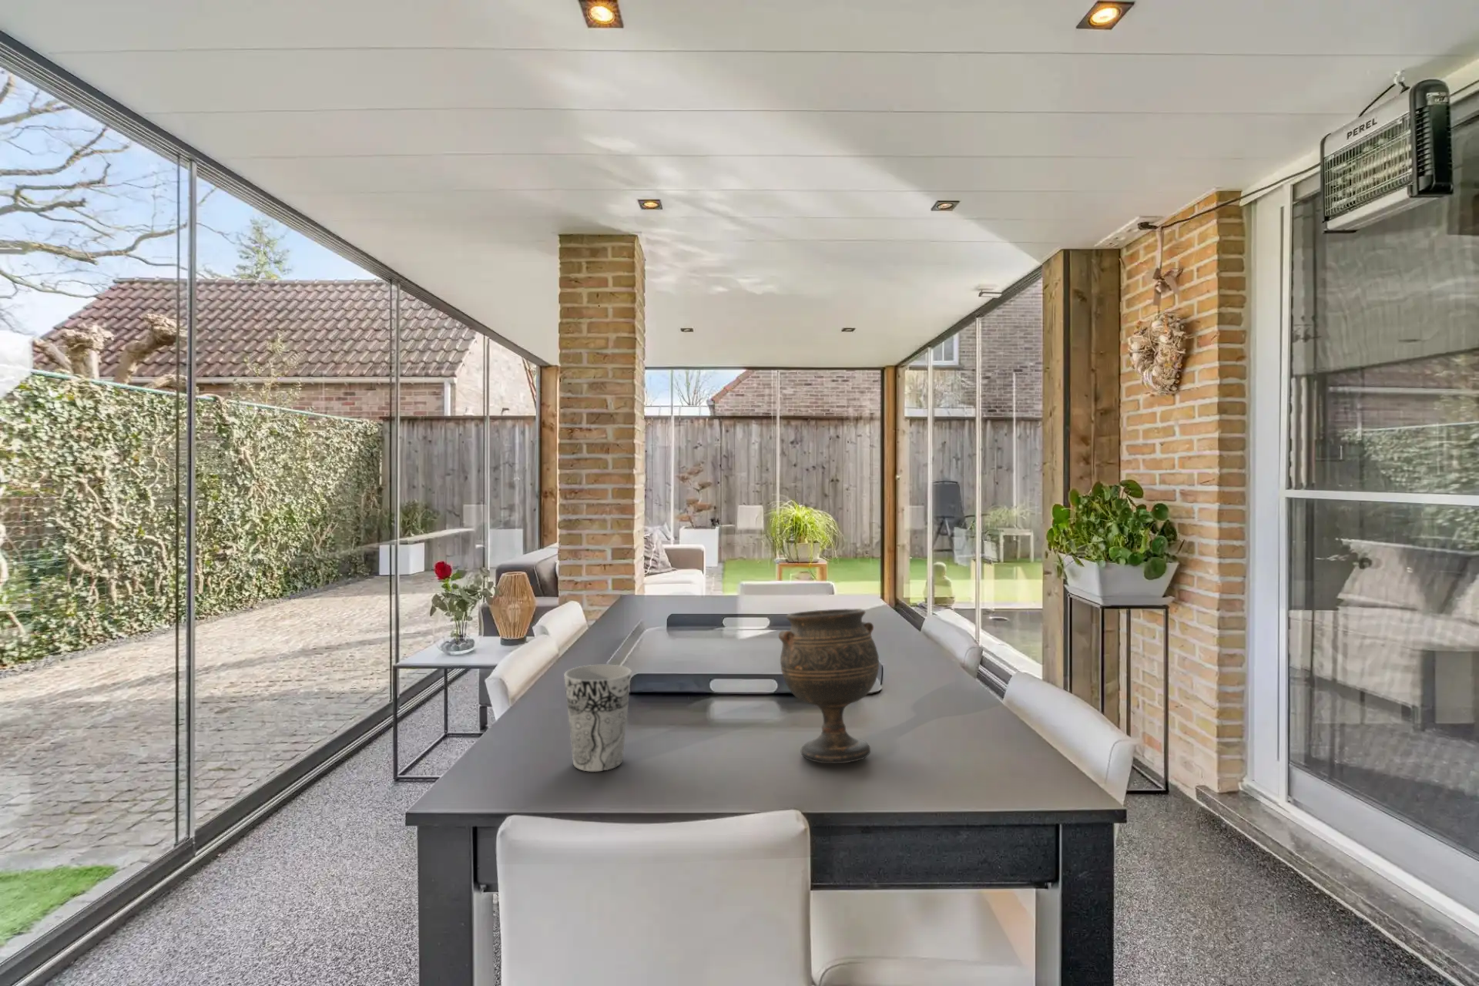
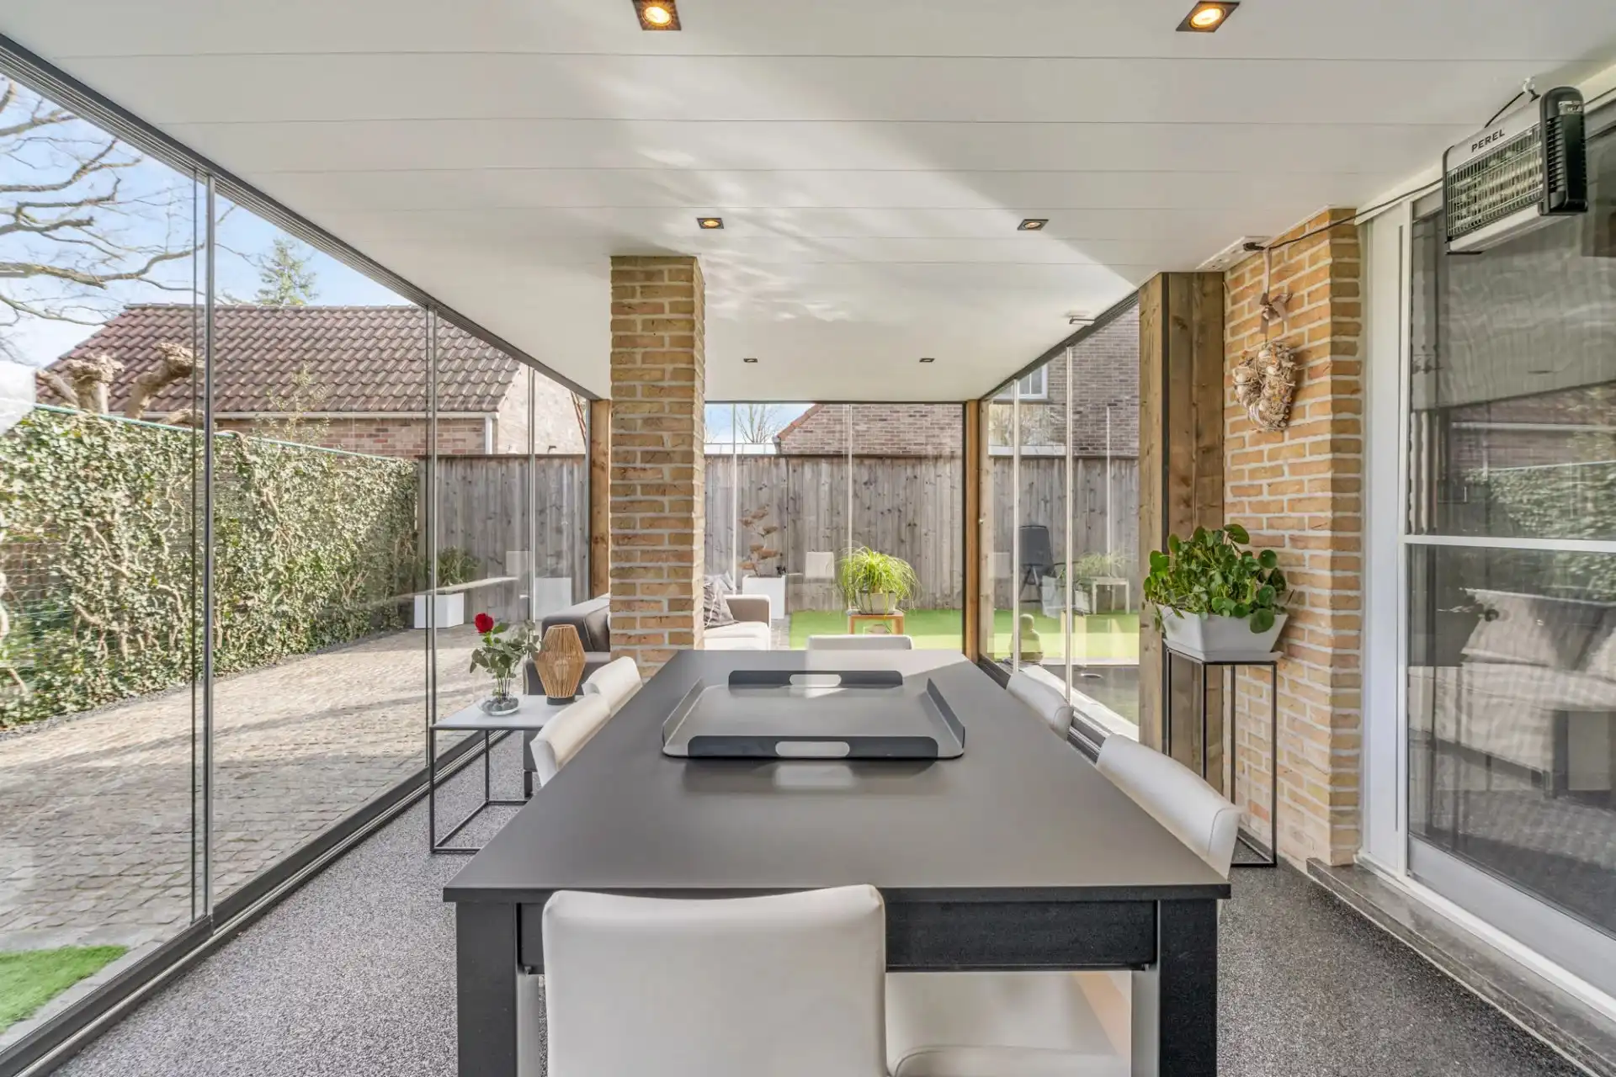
- cup (598, 717)
- goblet (829, 681)
